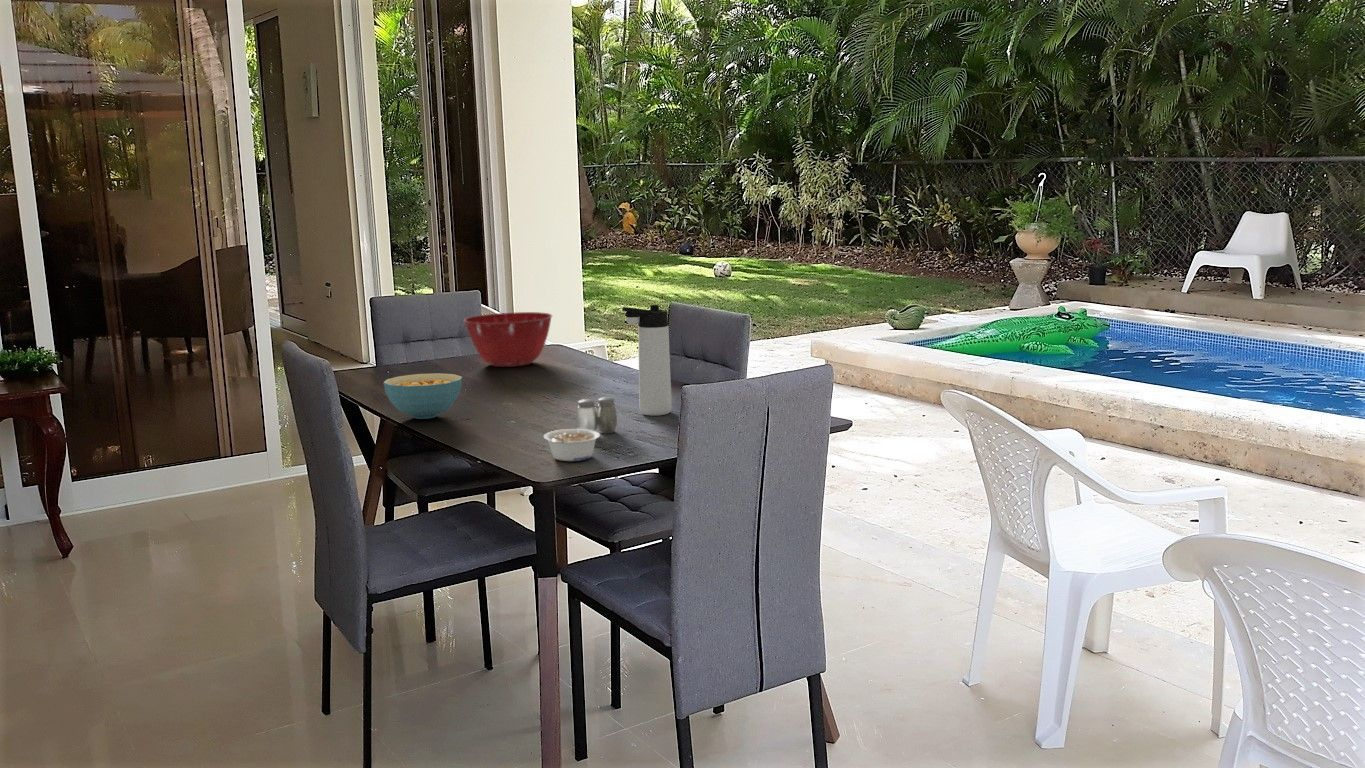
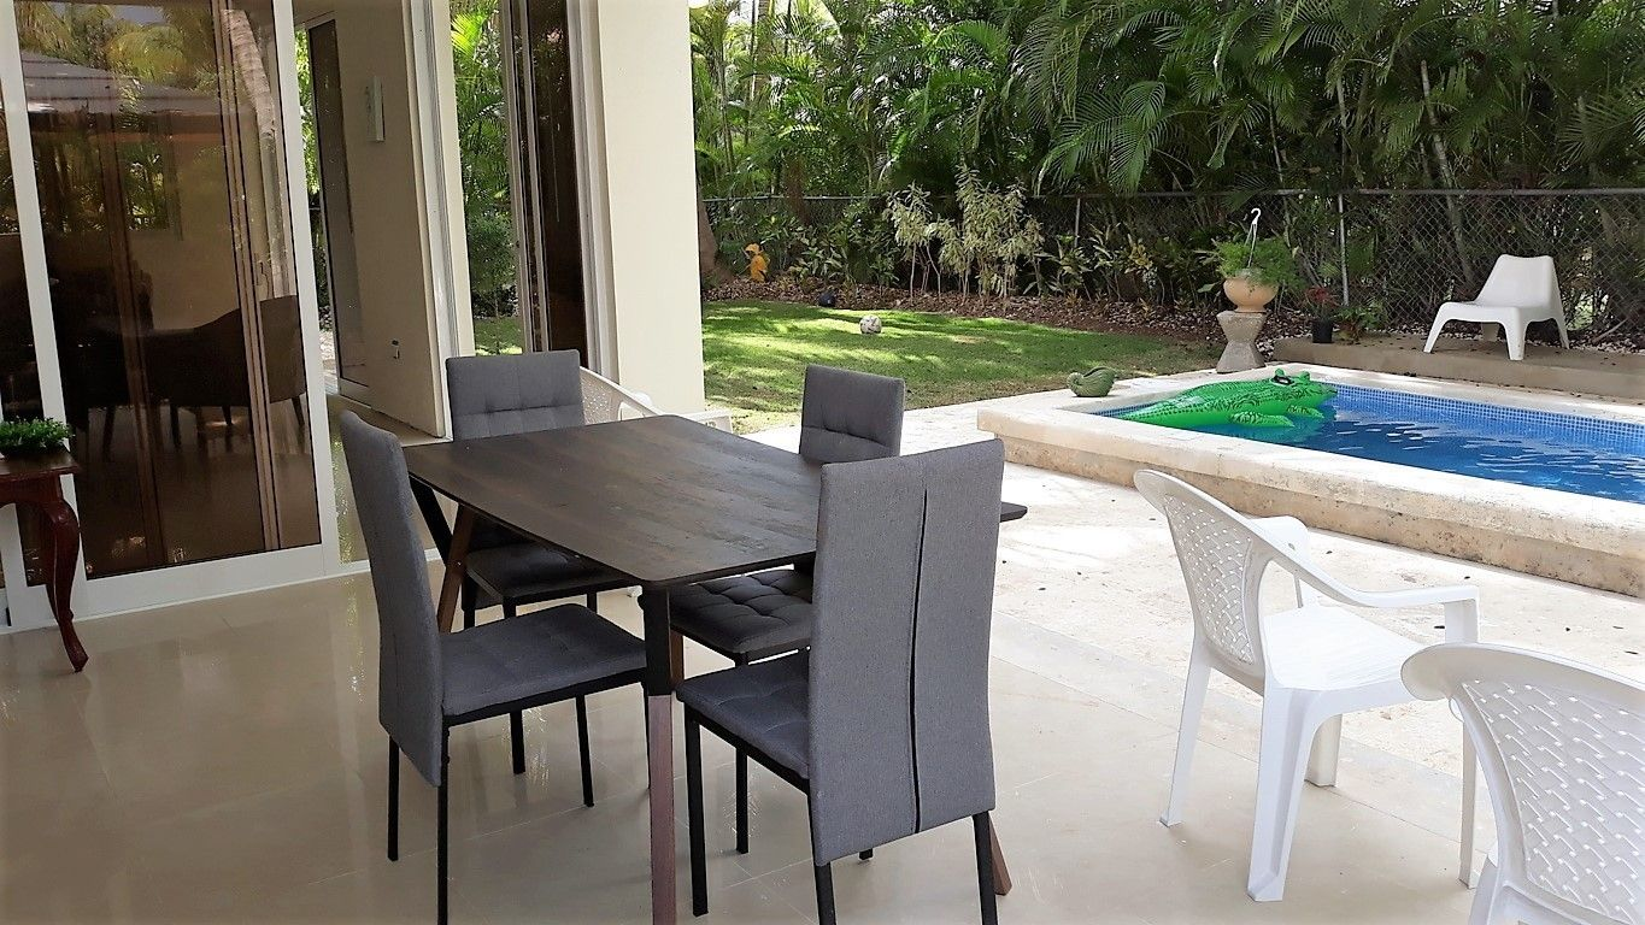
- mixing bowl (509, 340)
- cereal bowl (424, 398)
- salt and pepper shaker (596, 415)
- thermos bottle (646, 360)
- legume (572, 444)
